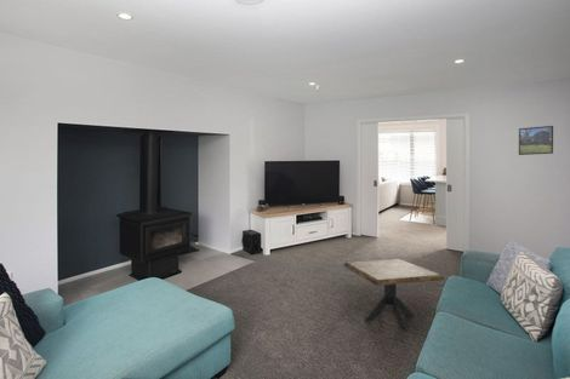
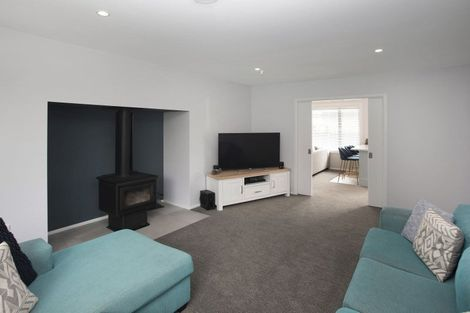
- side table (389, 292)
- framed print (535, 140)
